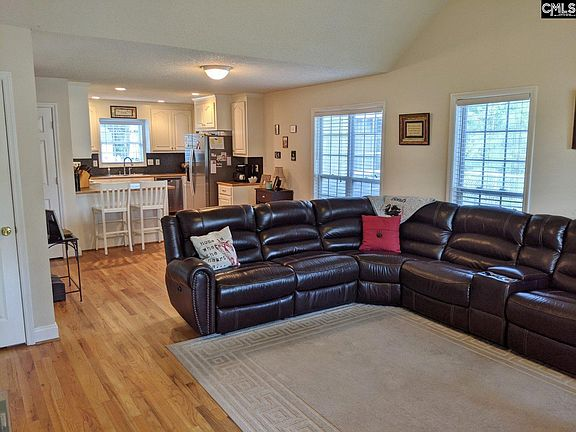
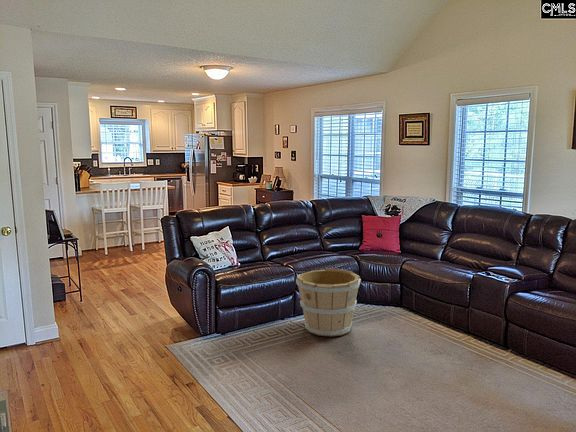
+ wooden bucket (328, 301)
